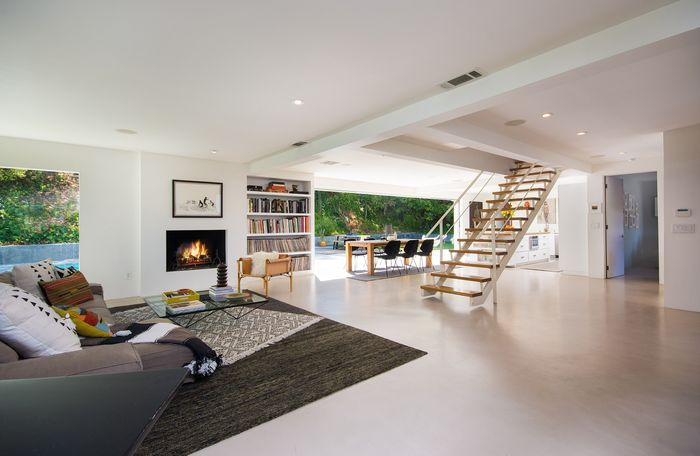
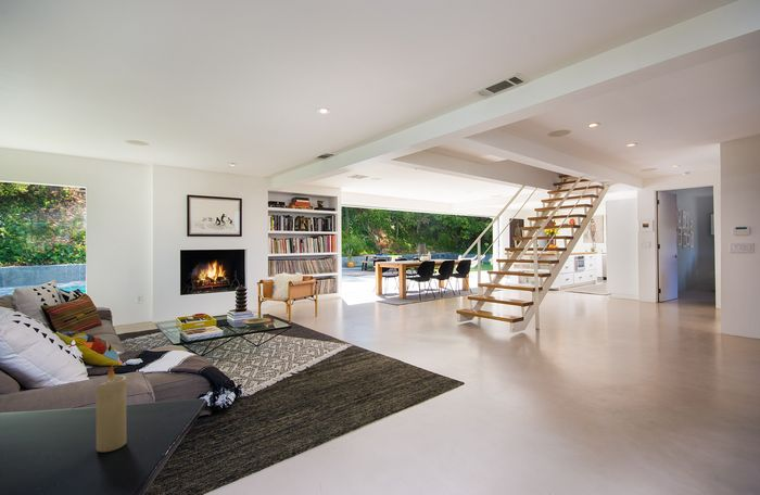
+ candle (111, 405)
